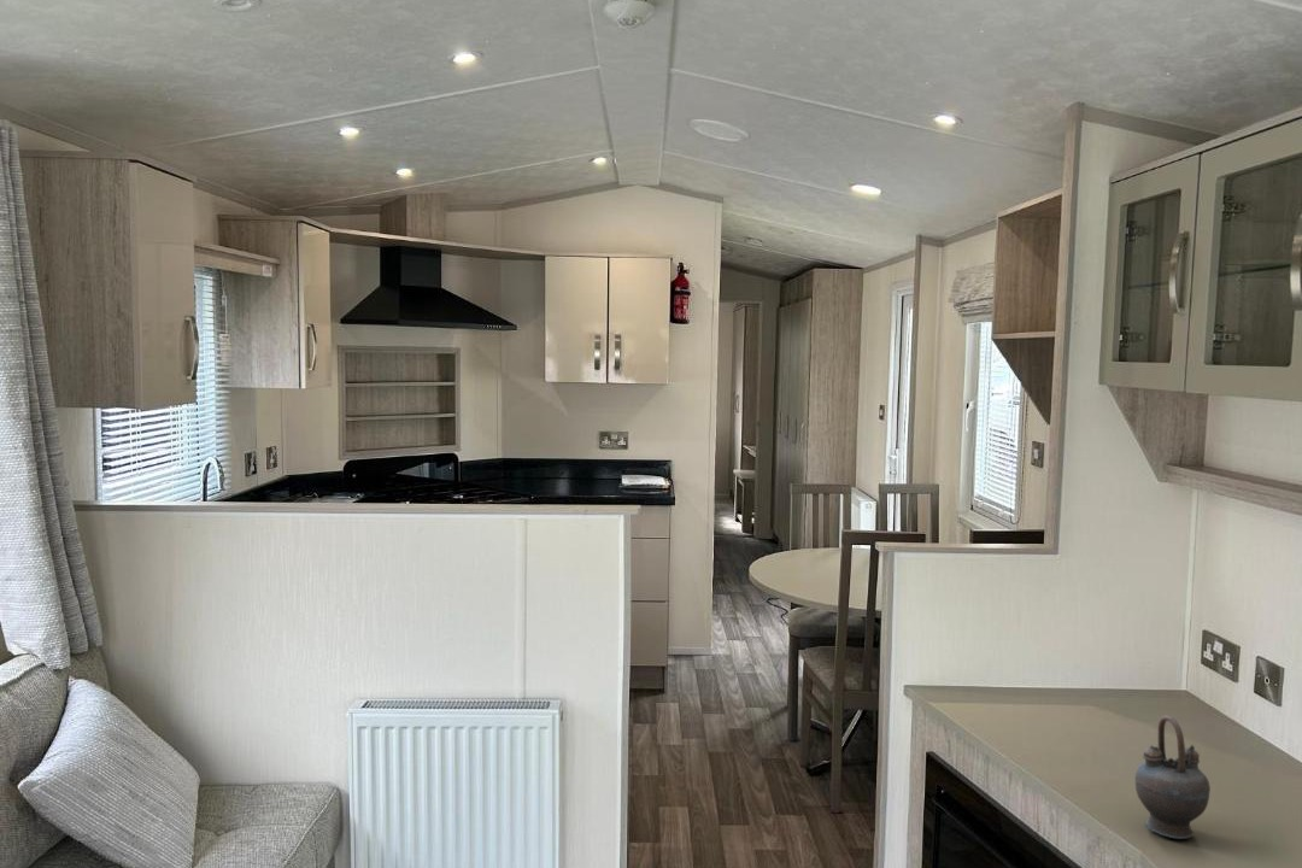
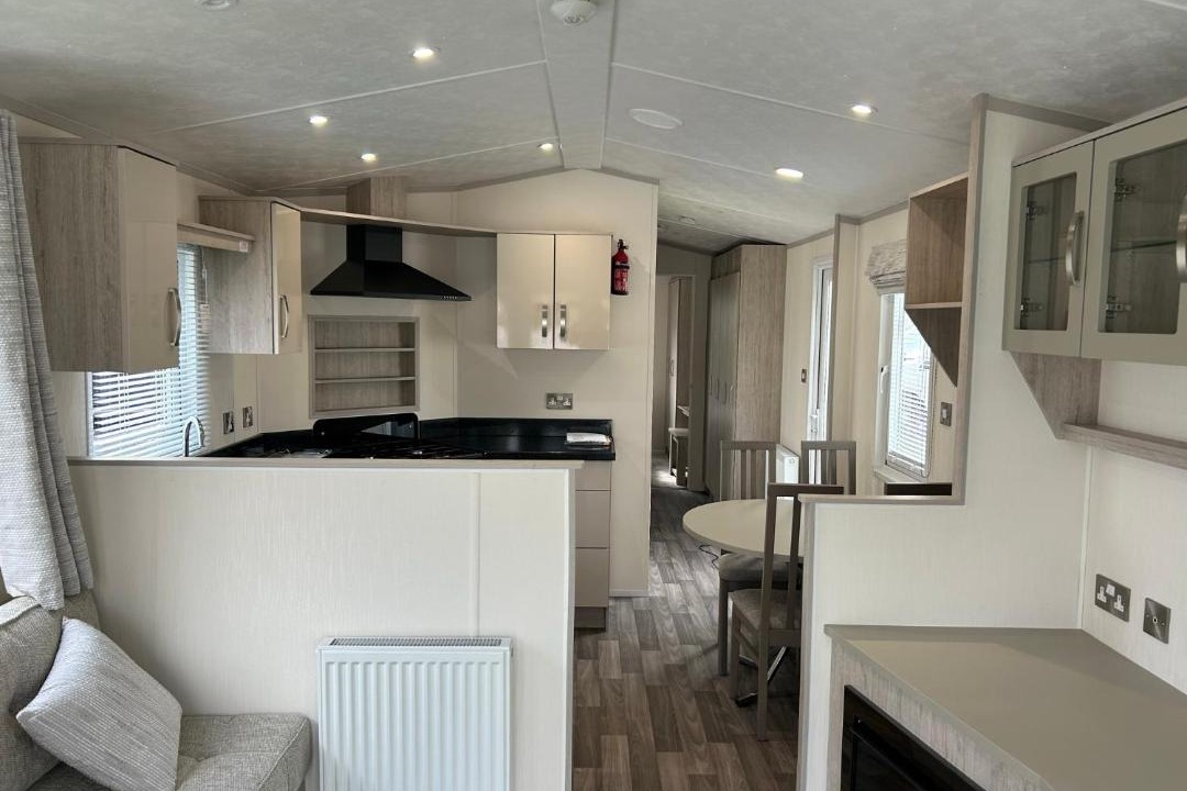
- teapot (1168, 770)
